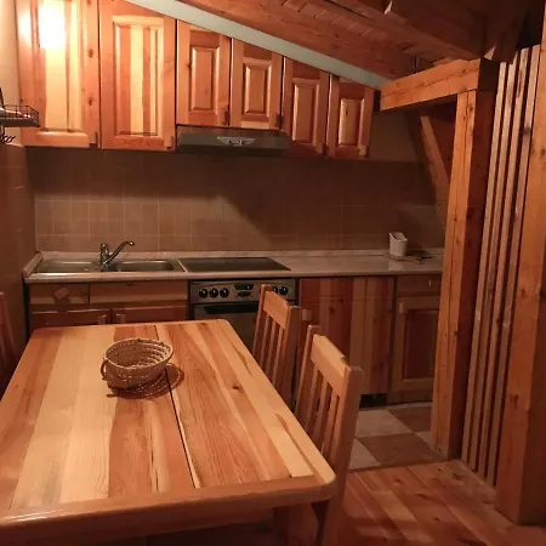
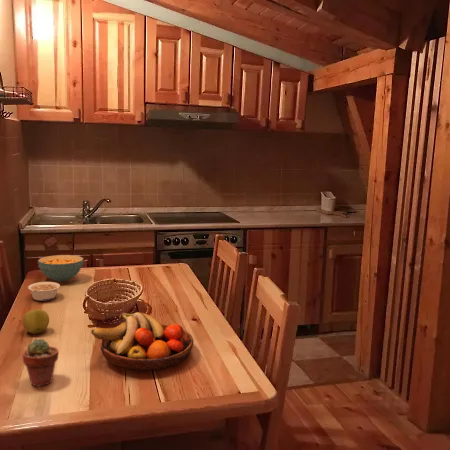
+ fruit bowl (146, 336)
+ apple (36, 321)
+ cereal bowl (61, 269)
+ legume (44, 291)
+ potted succulent (40, 360)
